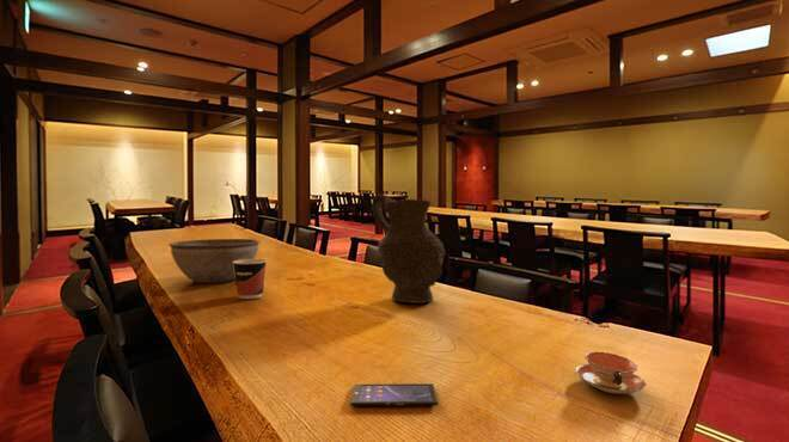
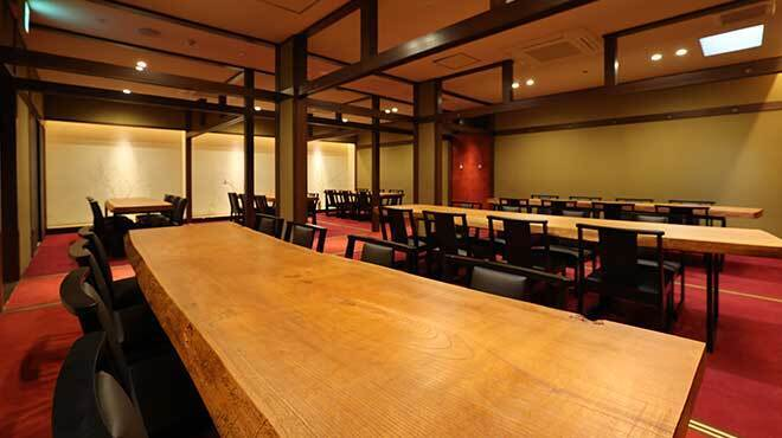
- bowl (216, 260)
- cup (250, 278)
- decorative vase (406, 246)
- smartphone (393, 393)
- teacup (608, 373)
